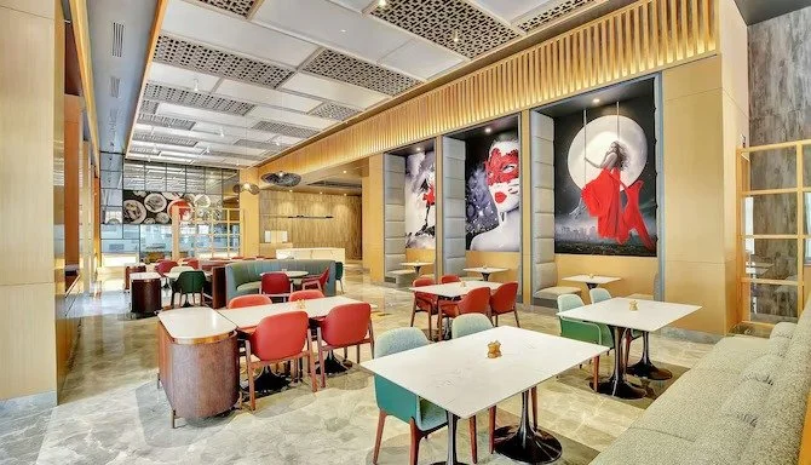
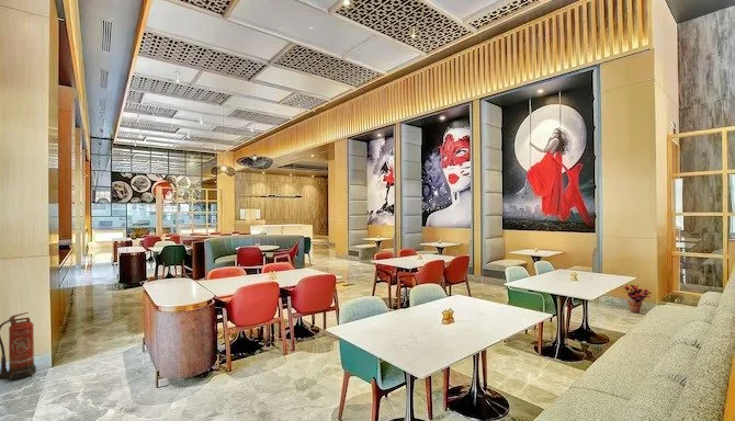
+ fire extinguisher (16, 344)
+ potted plant (636, 298)
